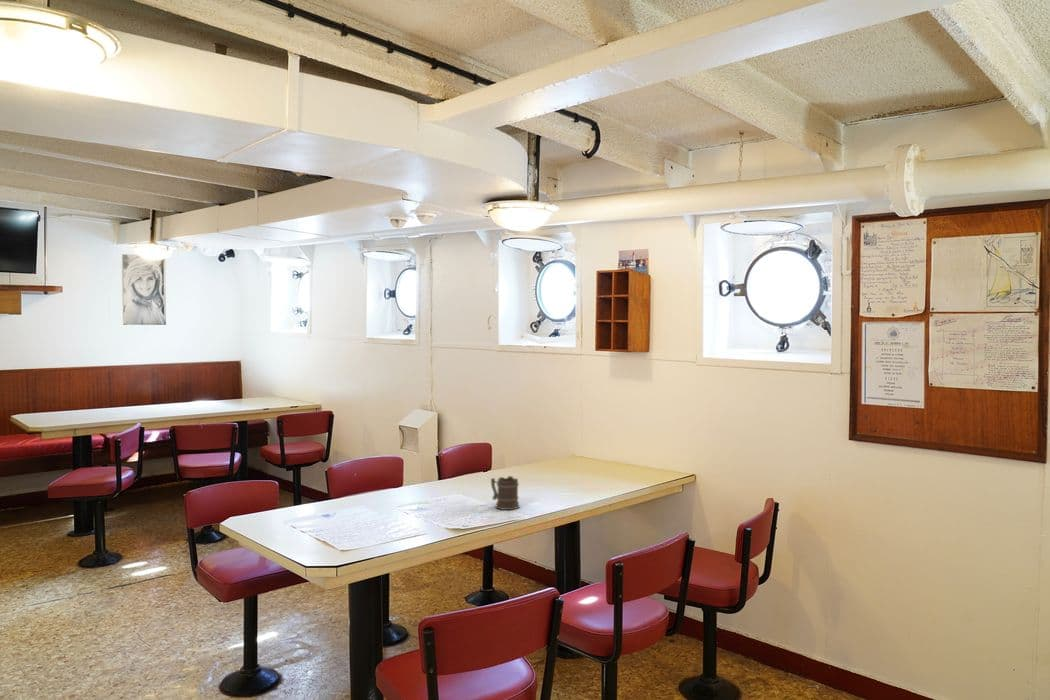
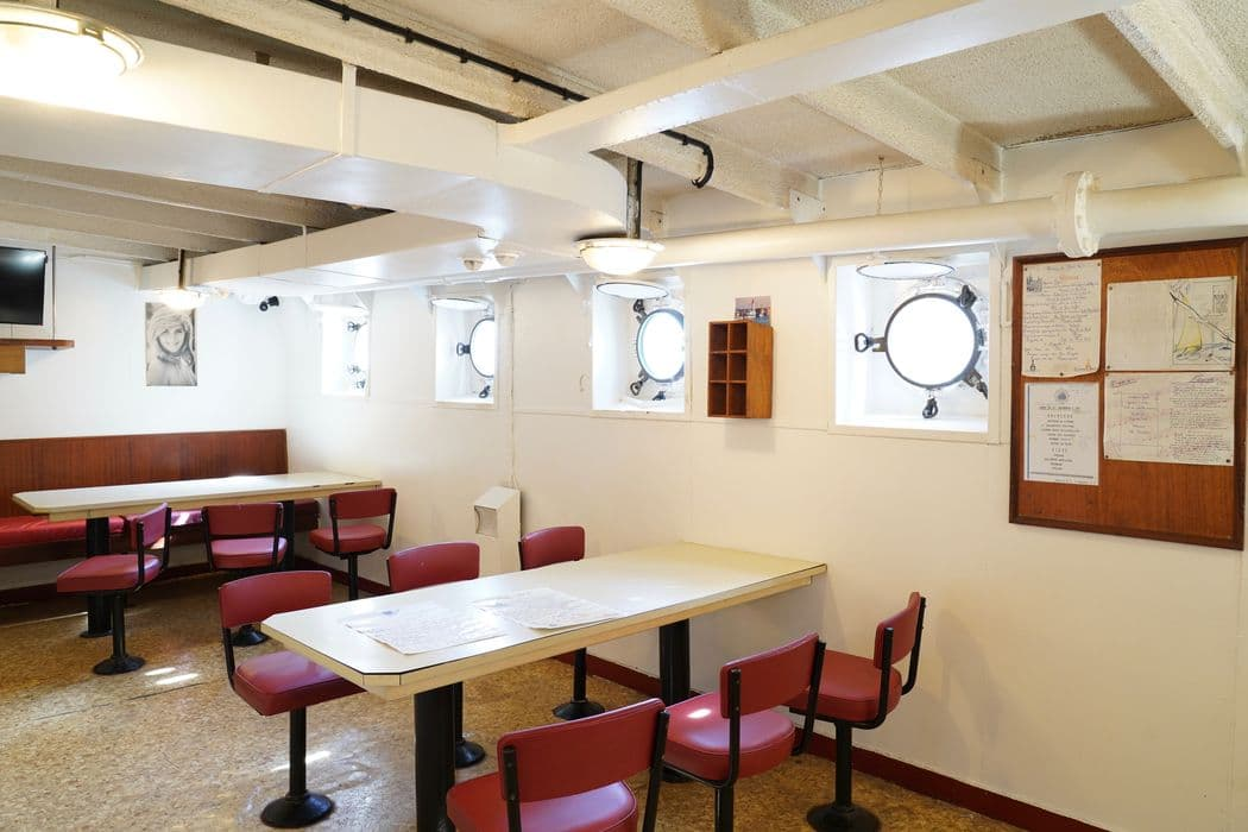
- mug (503, 491)
